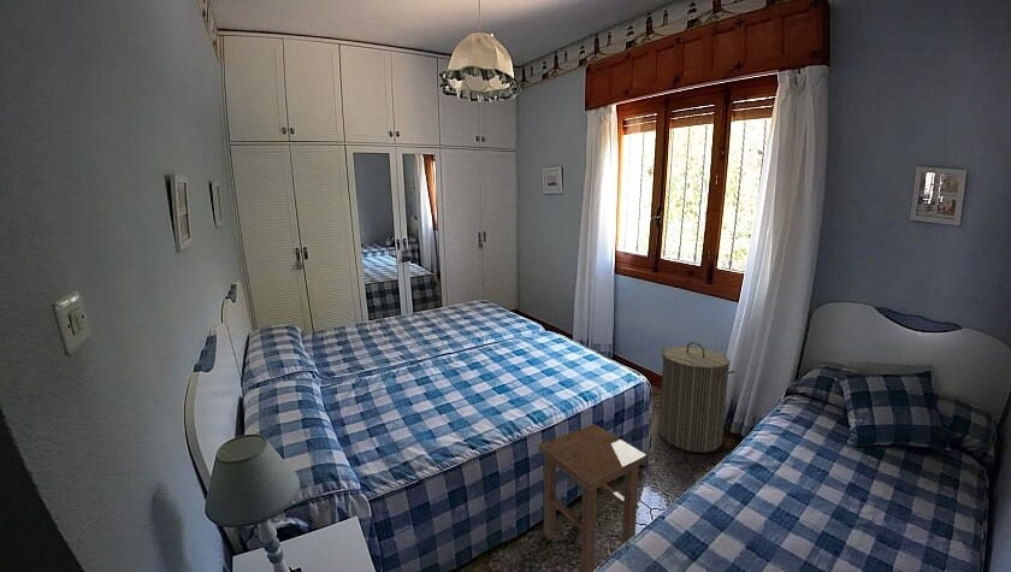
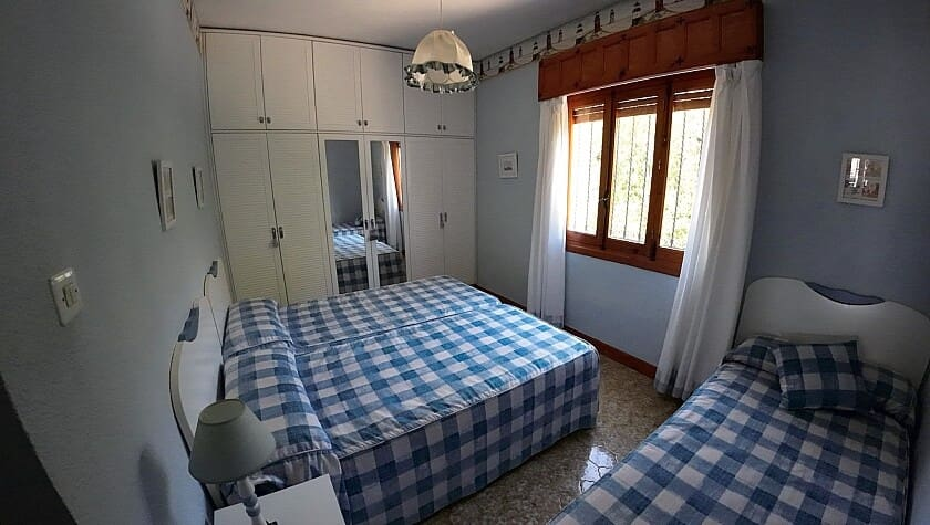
- stool (589, 496)
- laundry hamper (692, 390)
